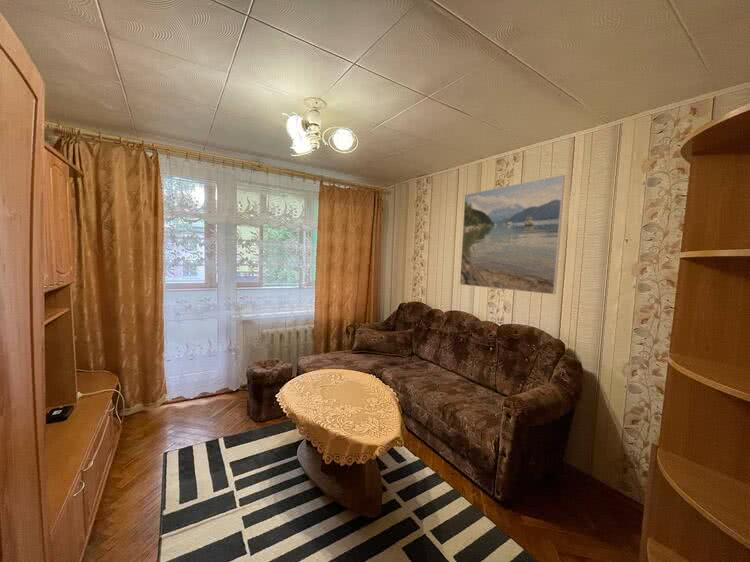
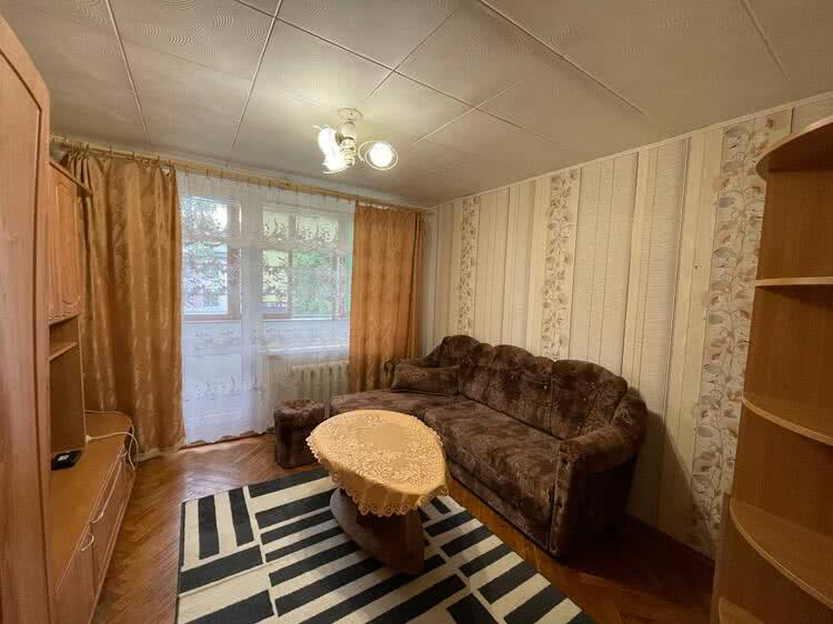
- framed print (504, 238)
